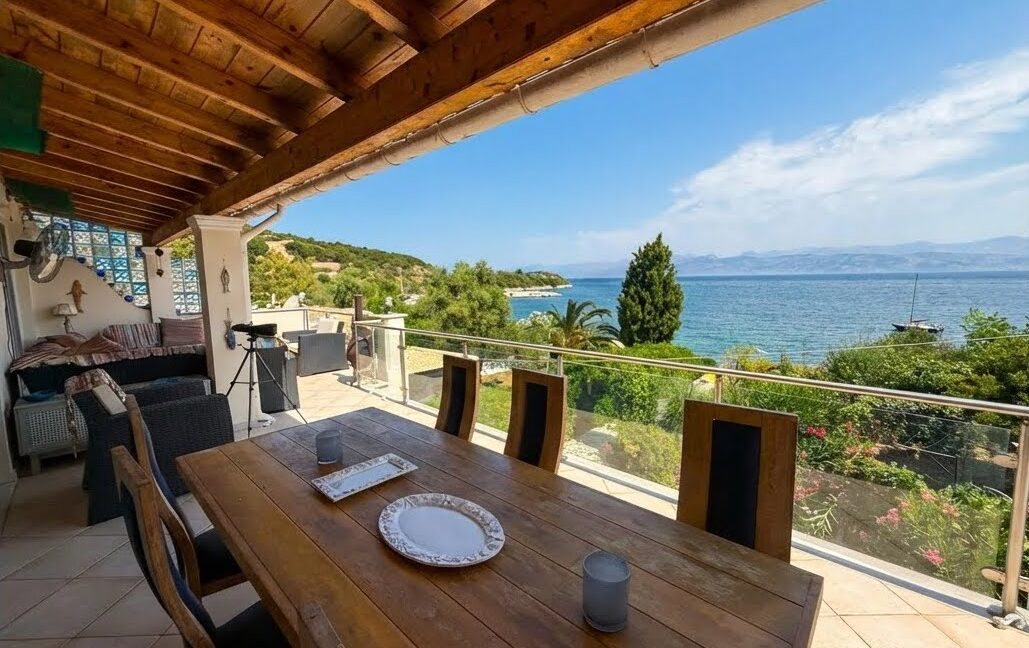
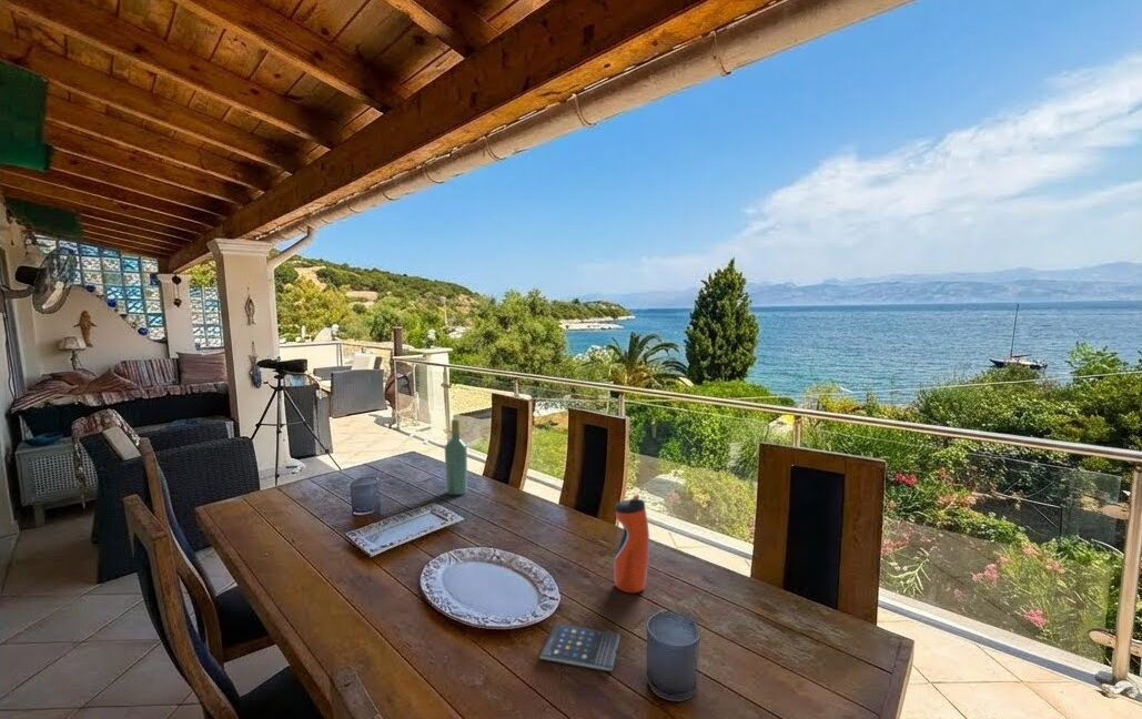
+ water bottle (631, 539)
+ wine bottle (455, 456)
+ smartphone (580, 646)
